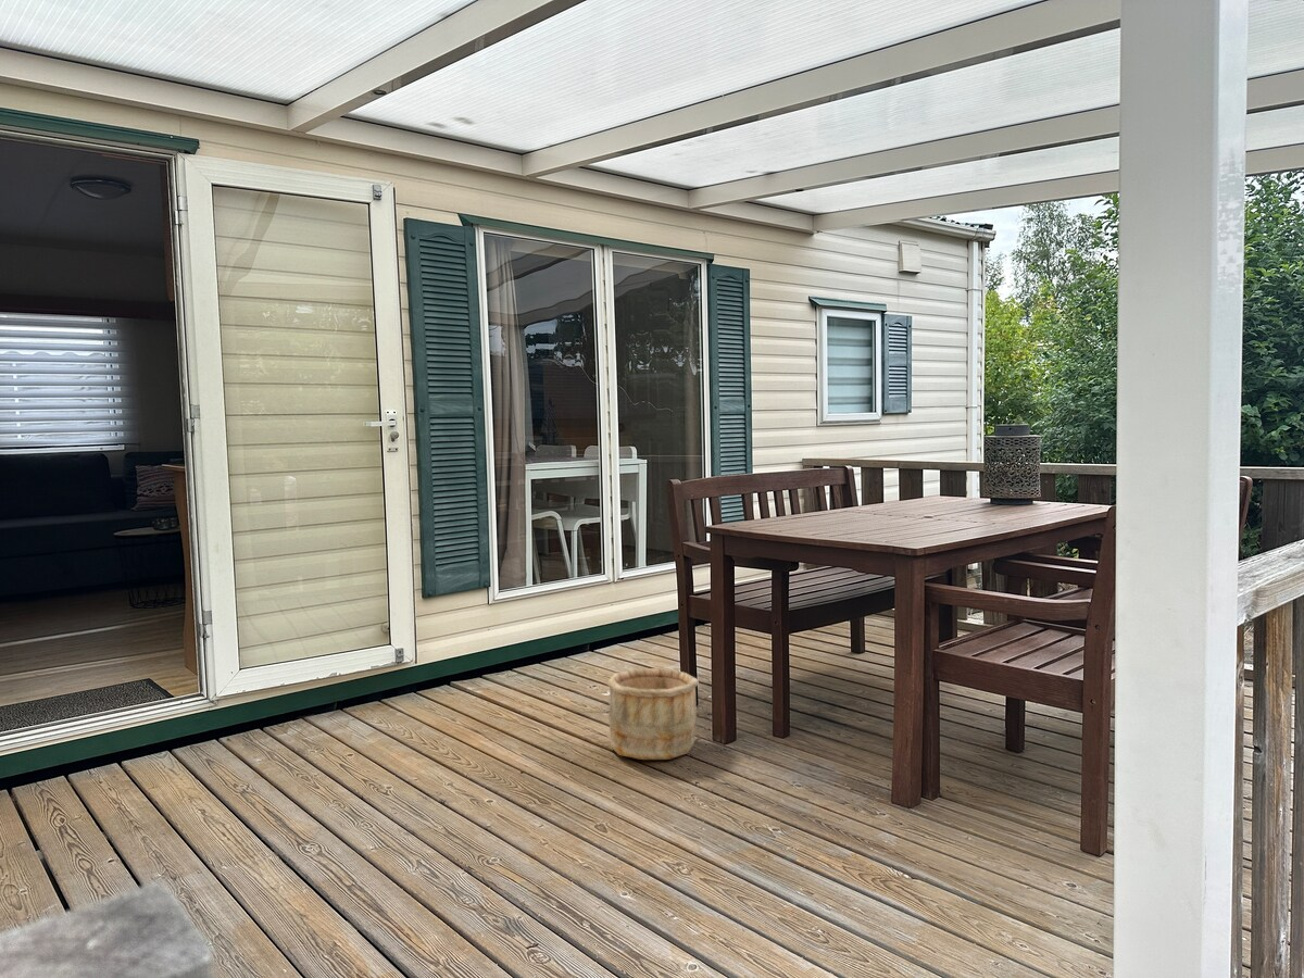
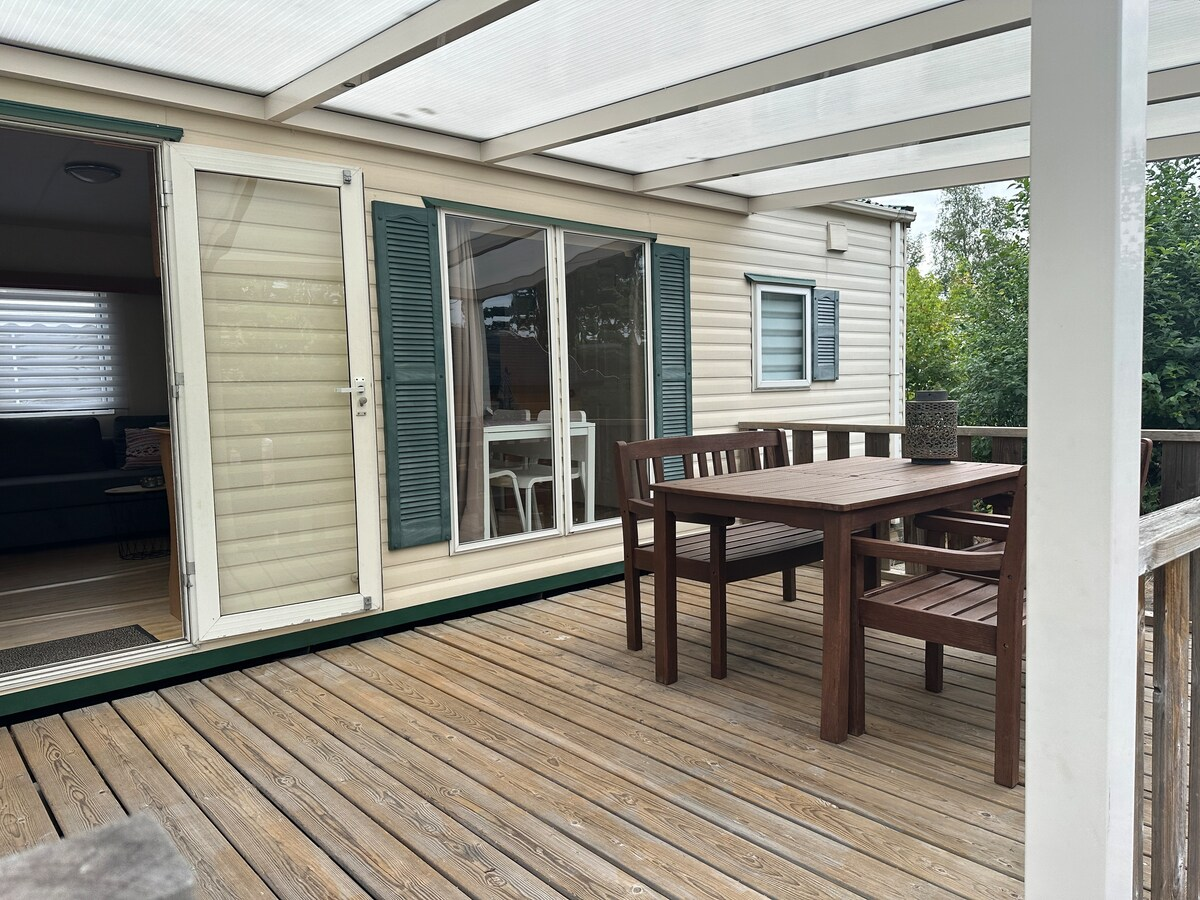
- wooden bucket (652, 712)
